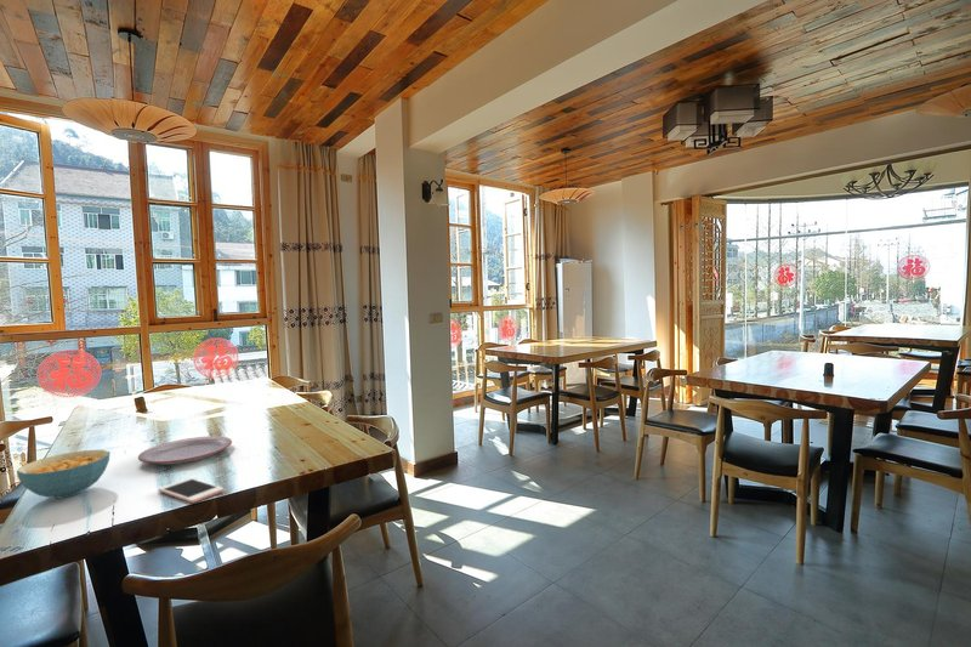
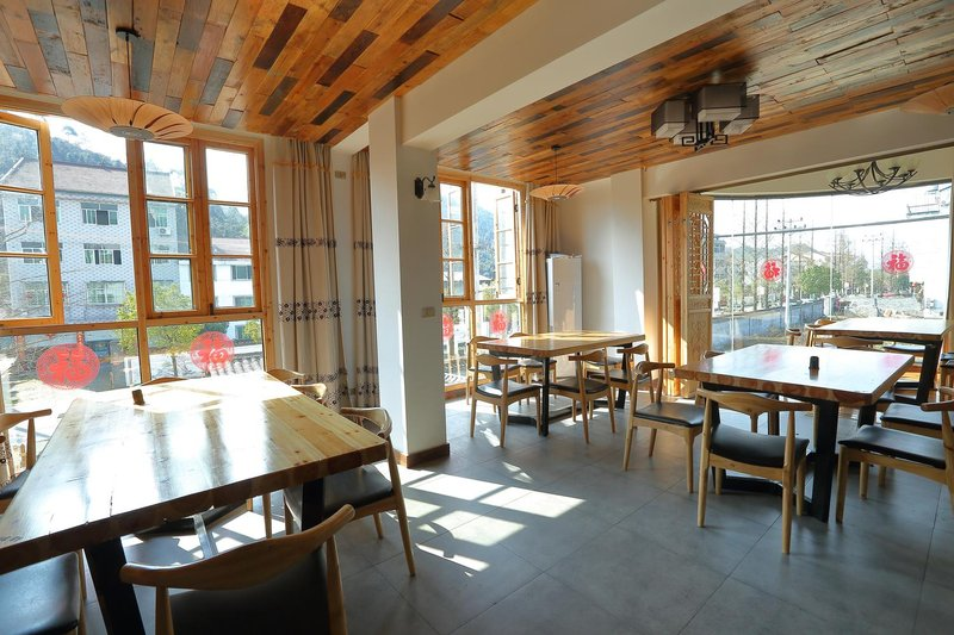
- plate (187, 450)
- cell phone (191, 489)
- cereal bowl (67, 477)
